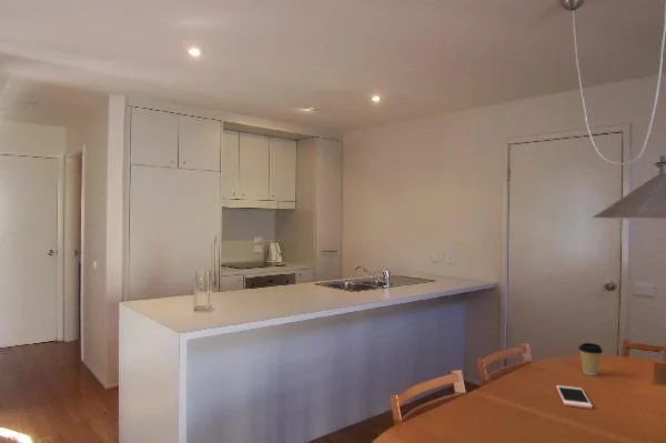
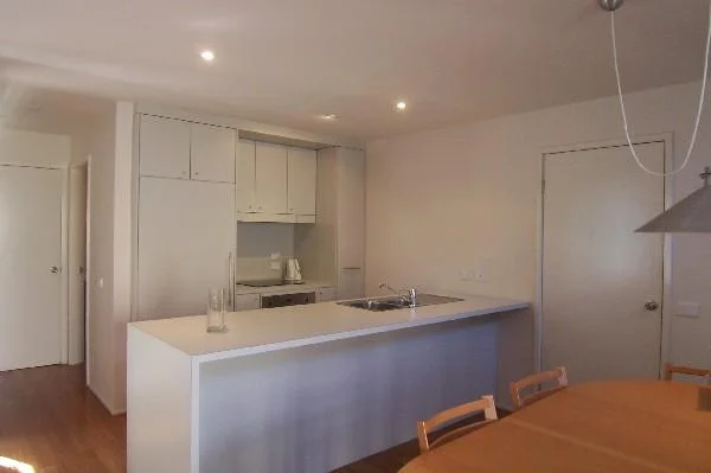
- coffee cup (589, 359)
- cell phone (573, 396)
